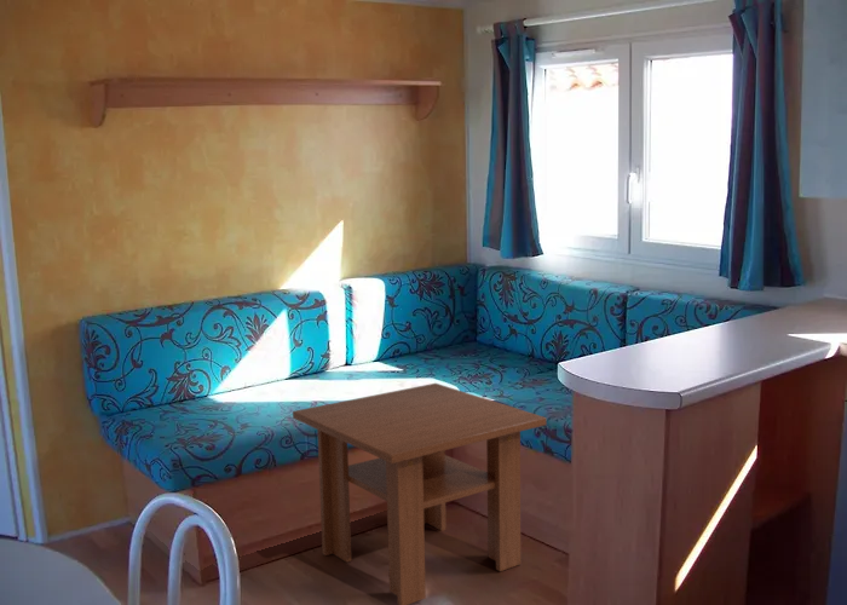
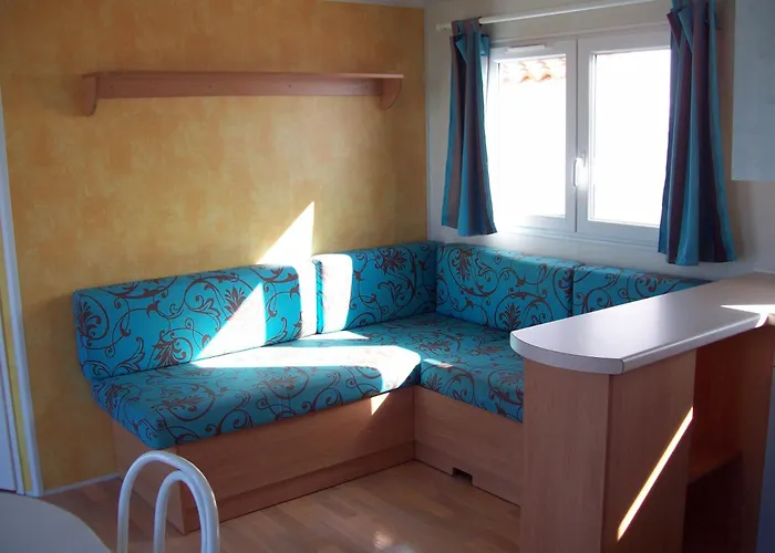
- coffee table (417, 486)
